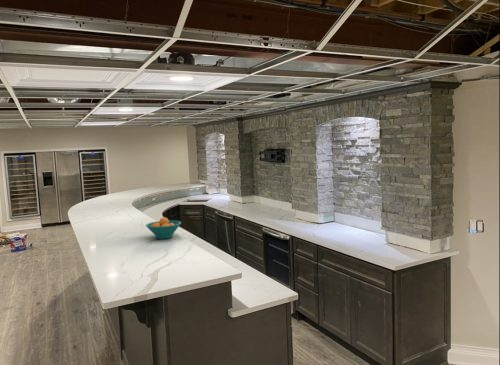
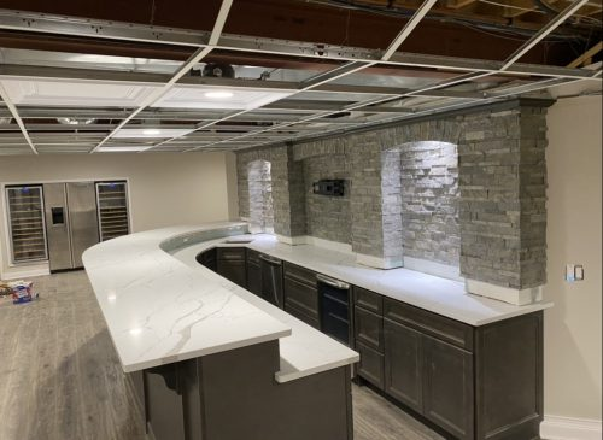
- fruit bowl (163, 227)
